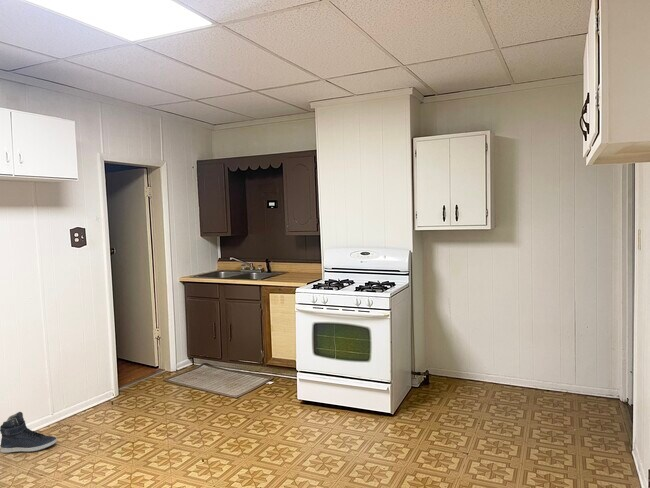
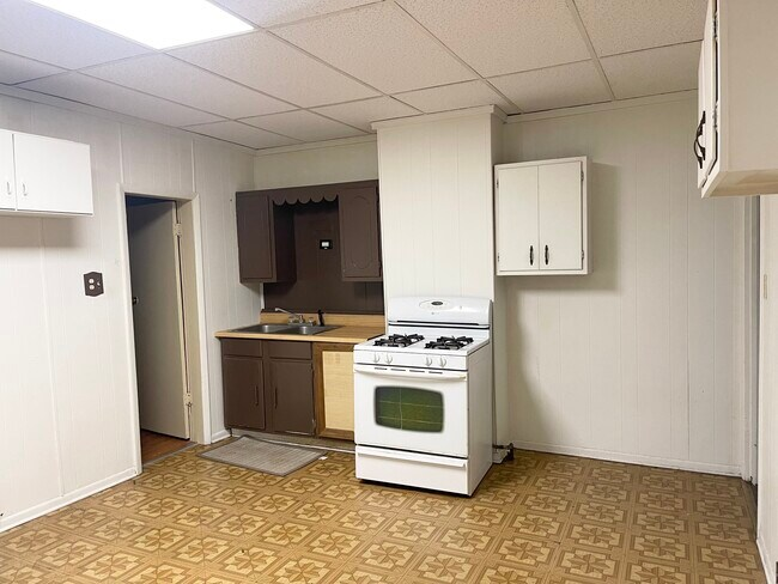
- sneaker (27, 430)
